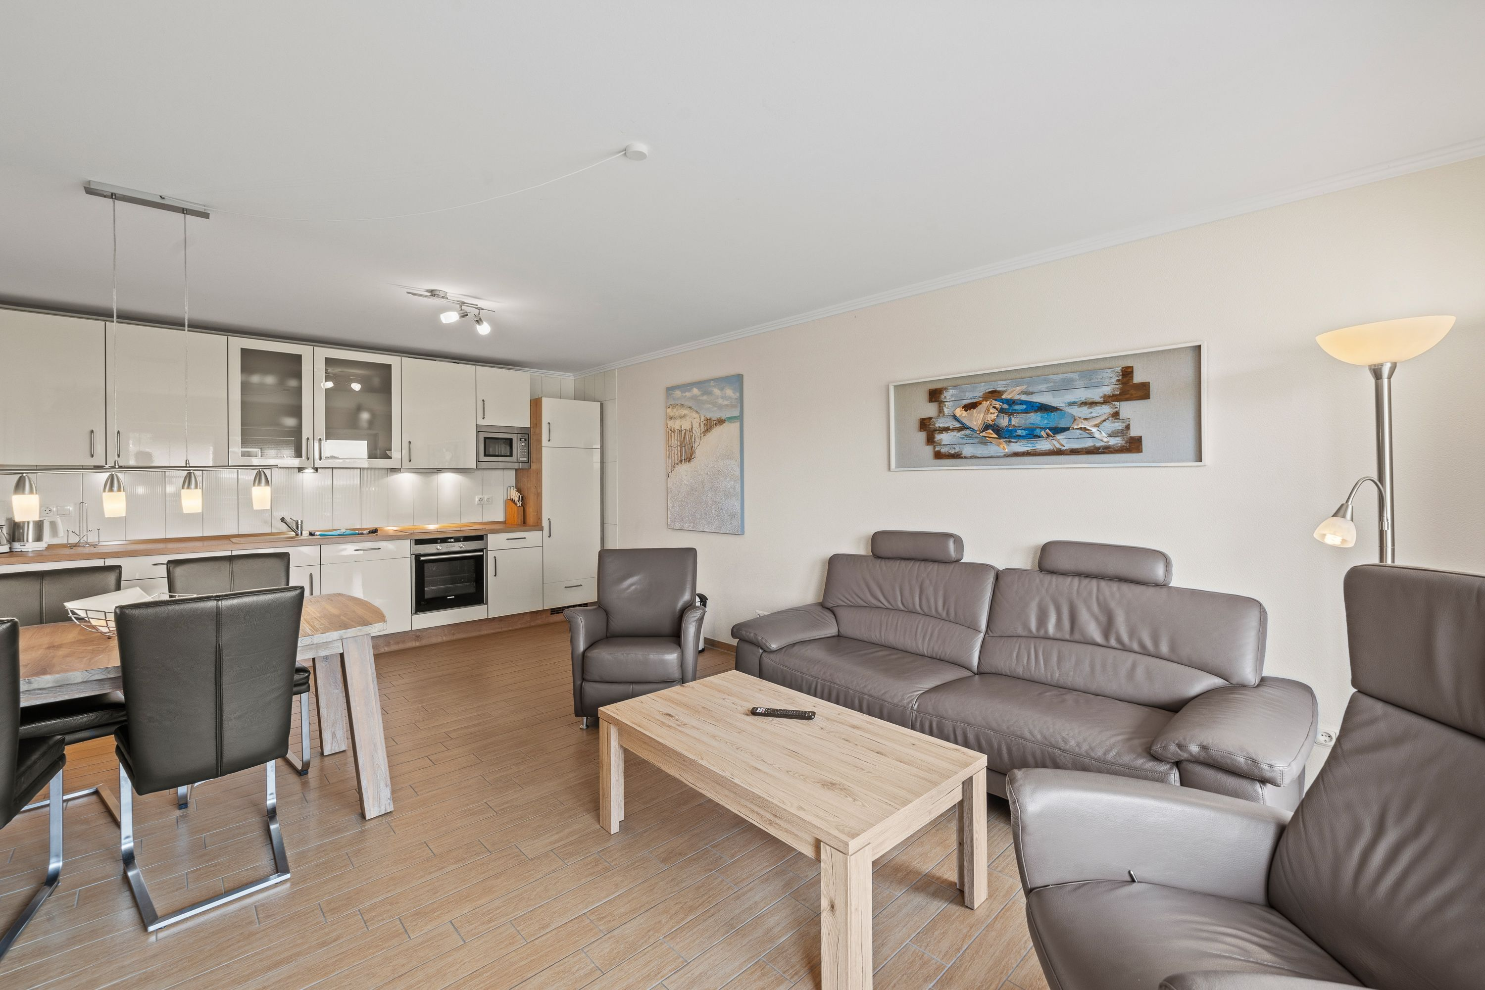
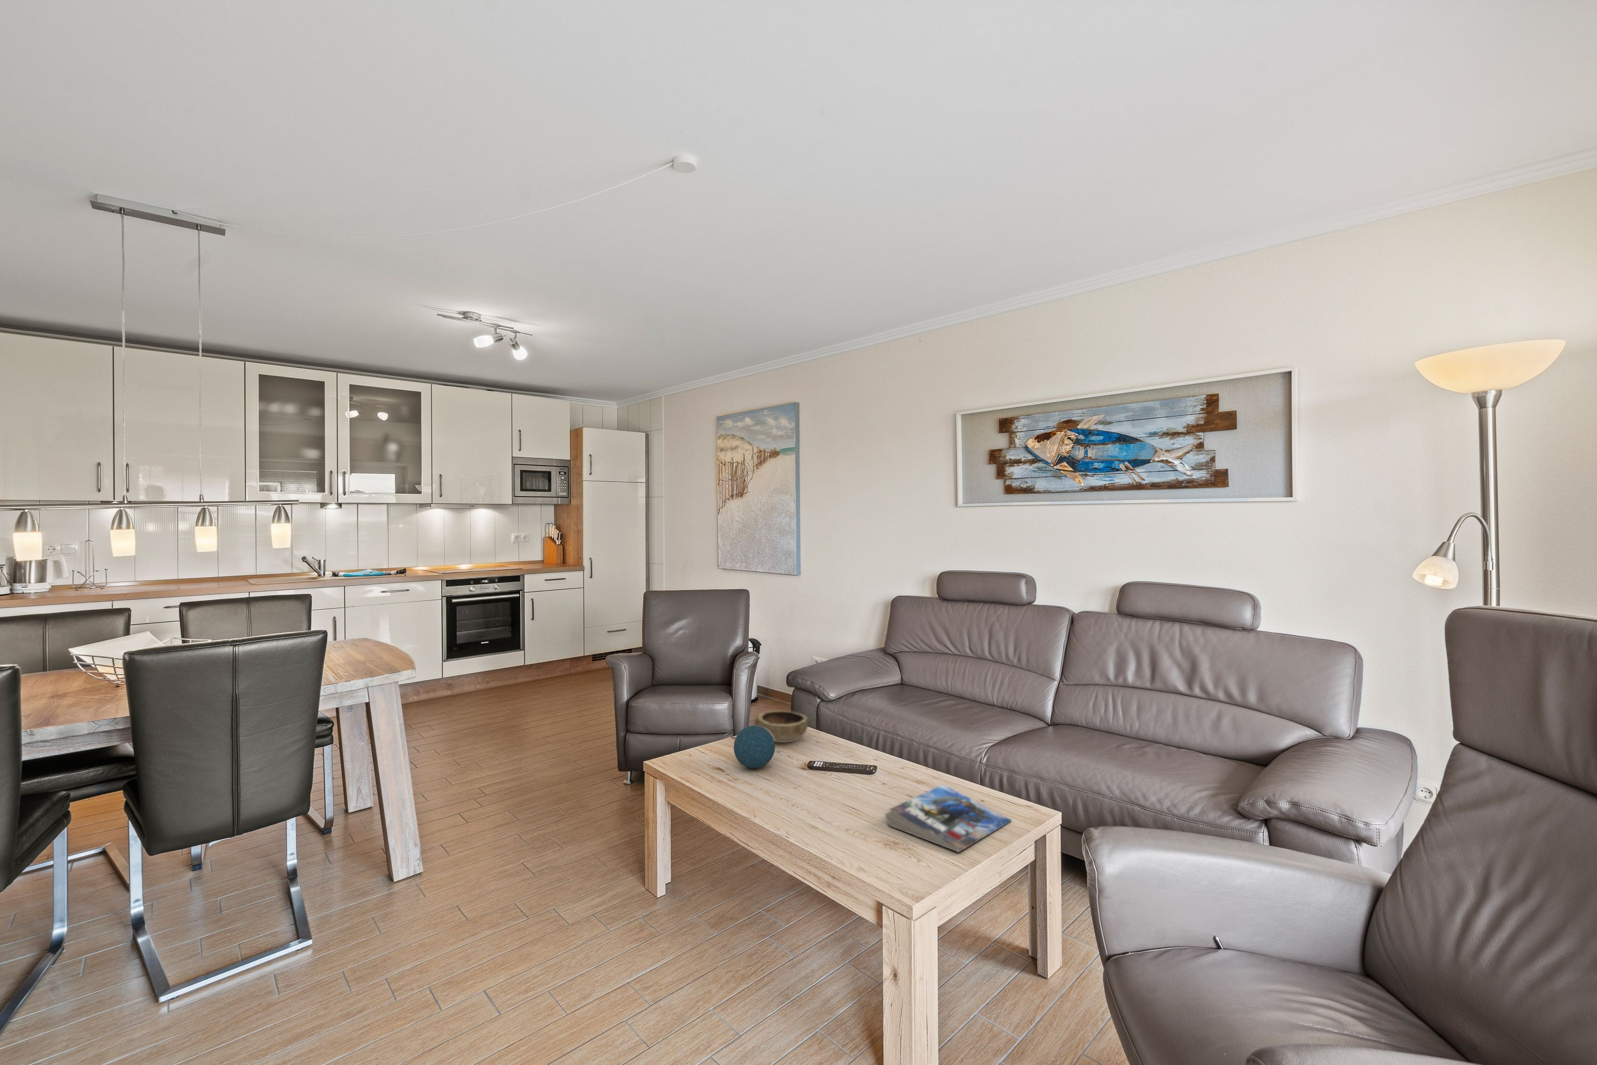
+ magazine (948, 814)
+ decorative orb (755, 746)
+ bowl (783, 729)
